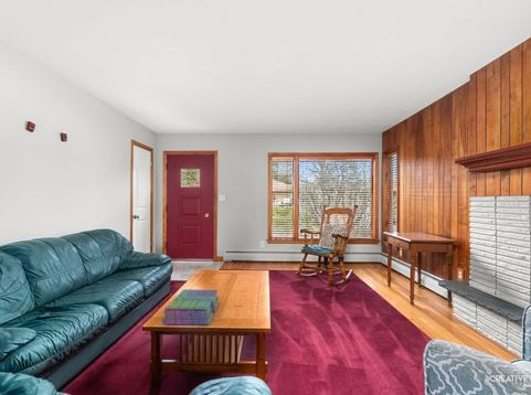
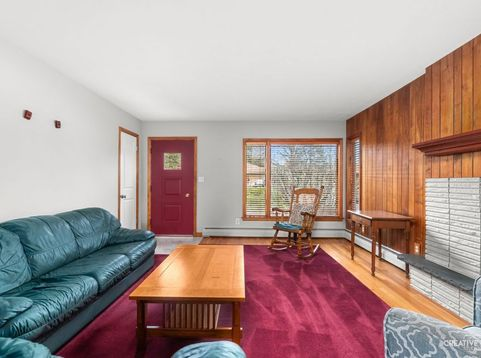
- stack of books (193, 305)
